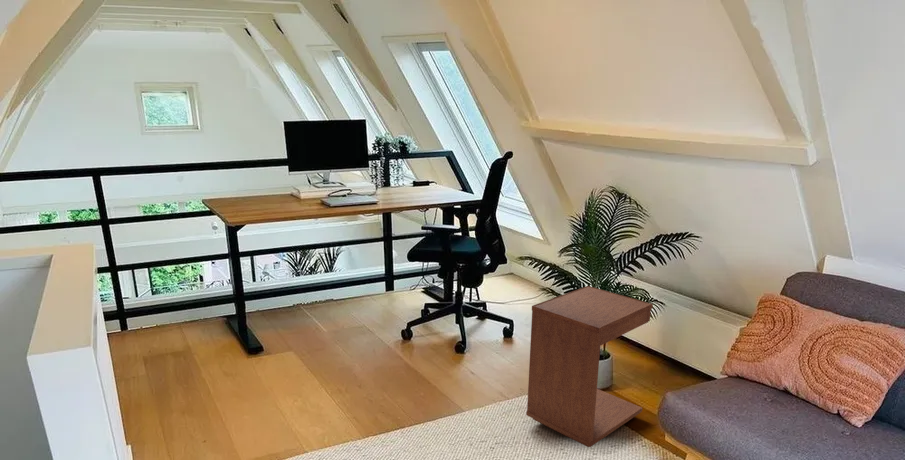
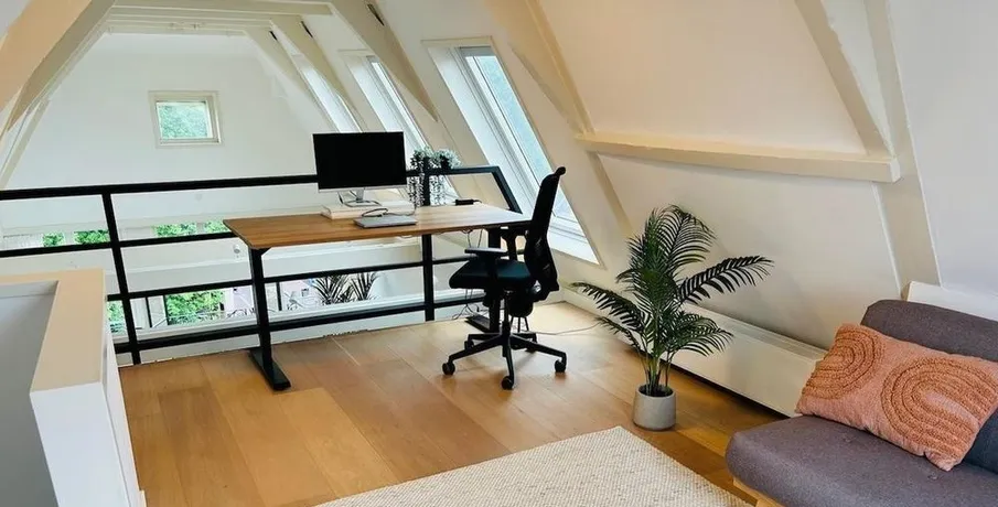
- side table (588, 363)
